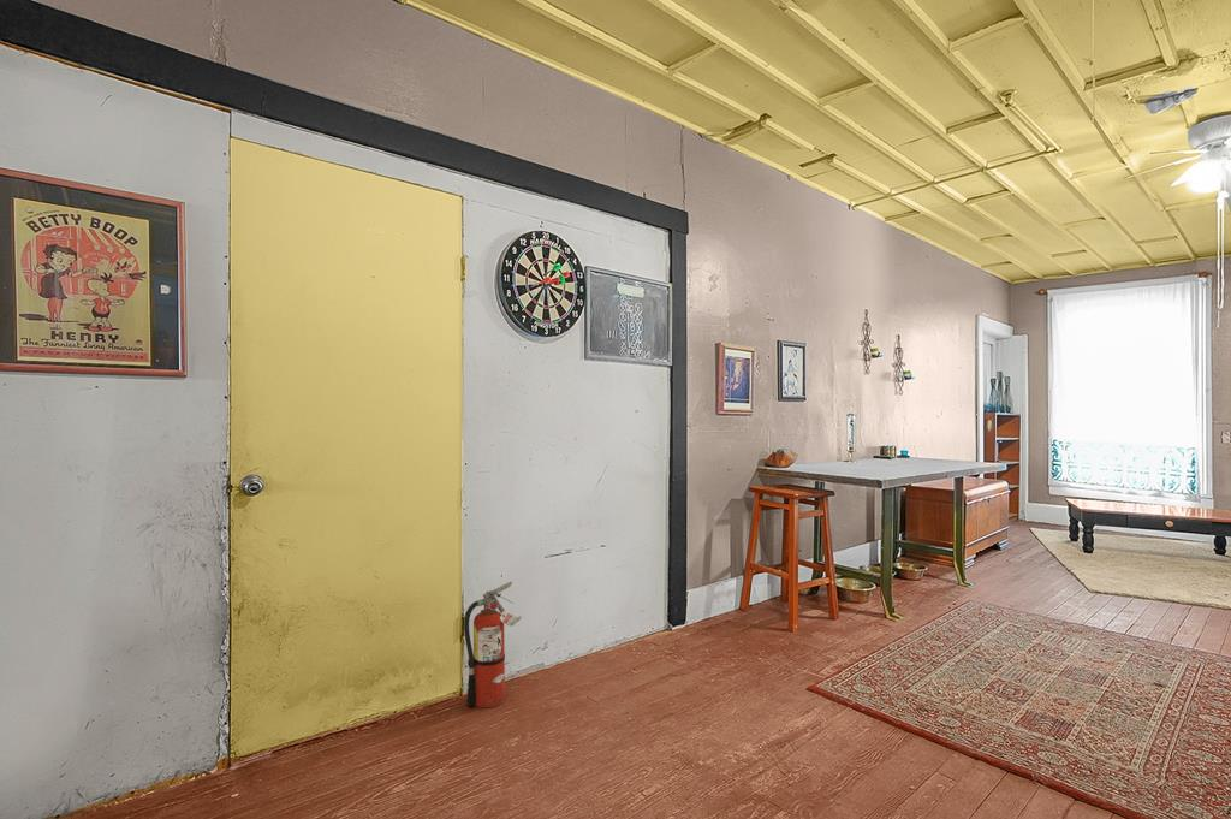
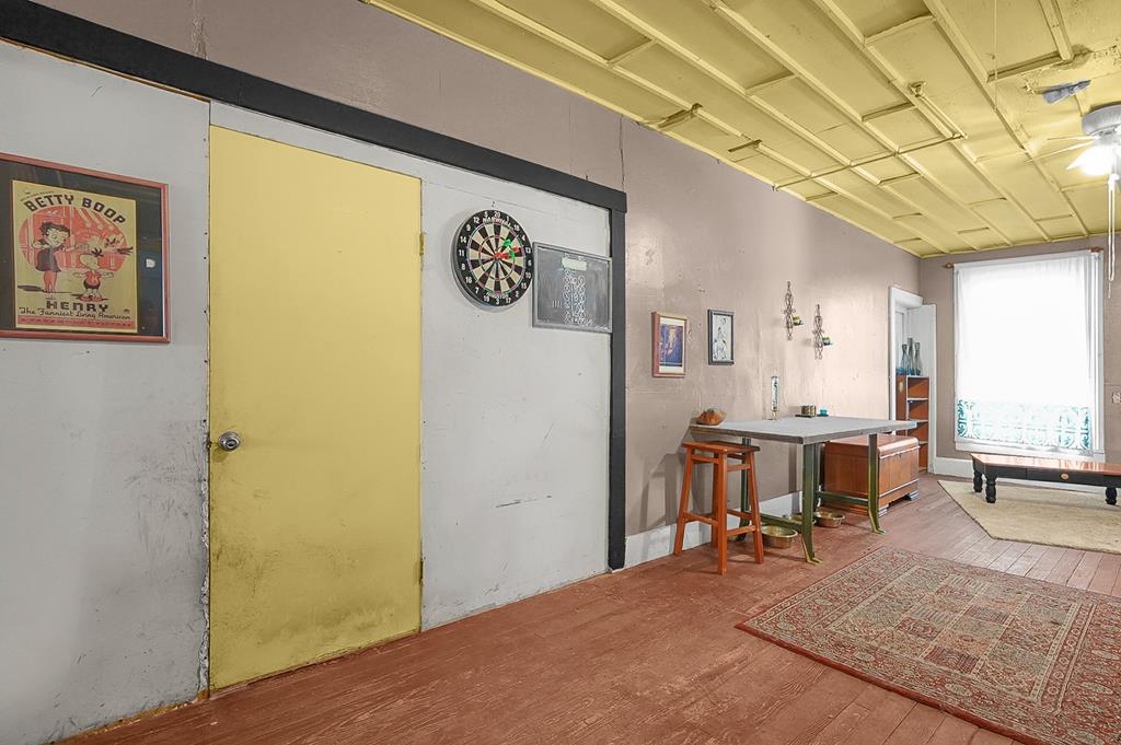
- fire extinguisher (490, 645)
